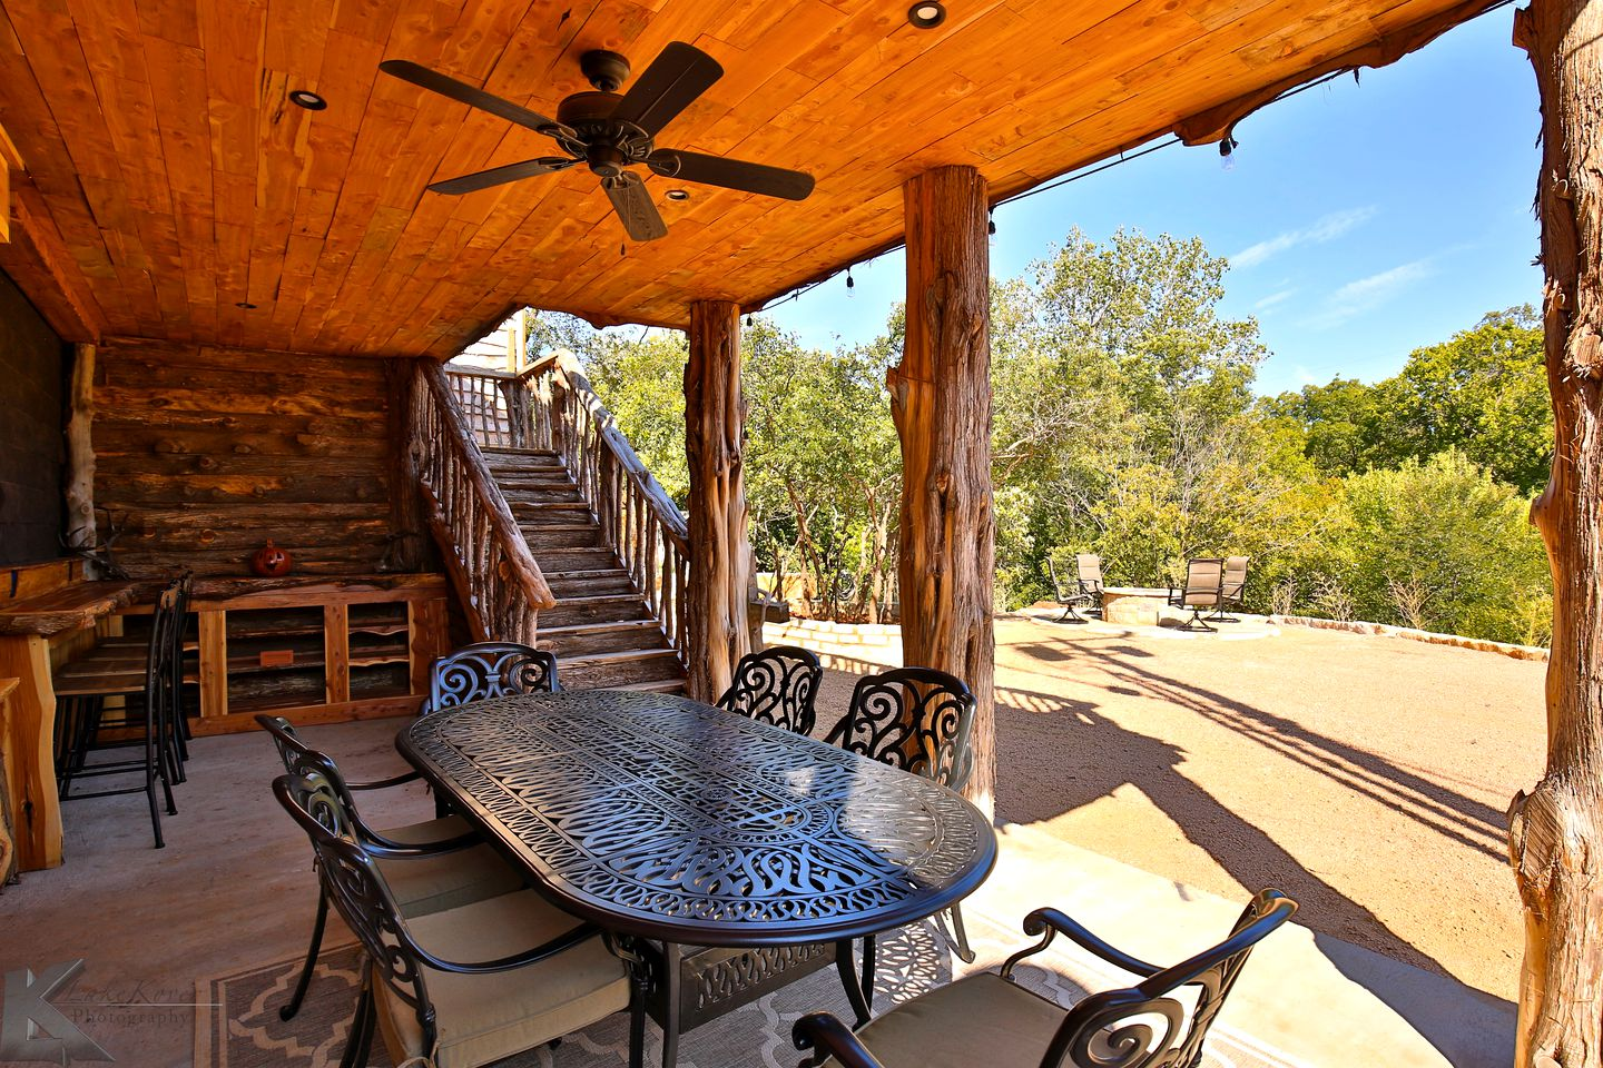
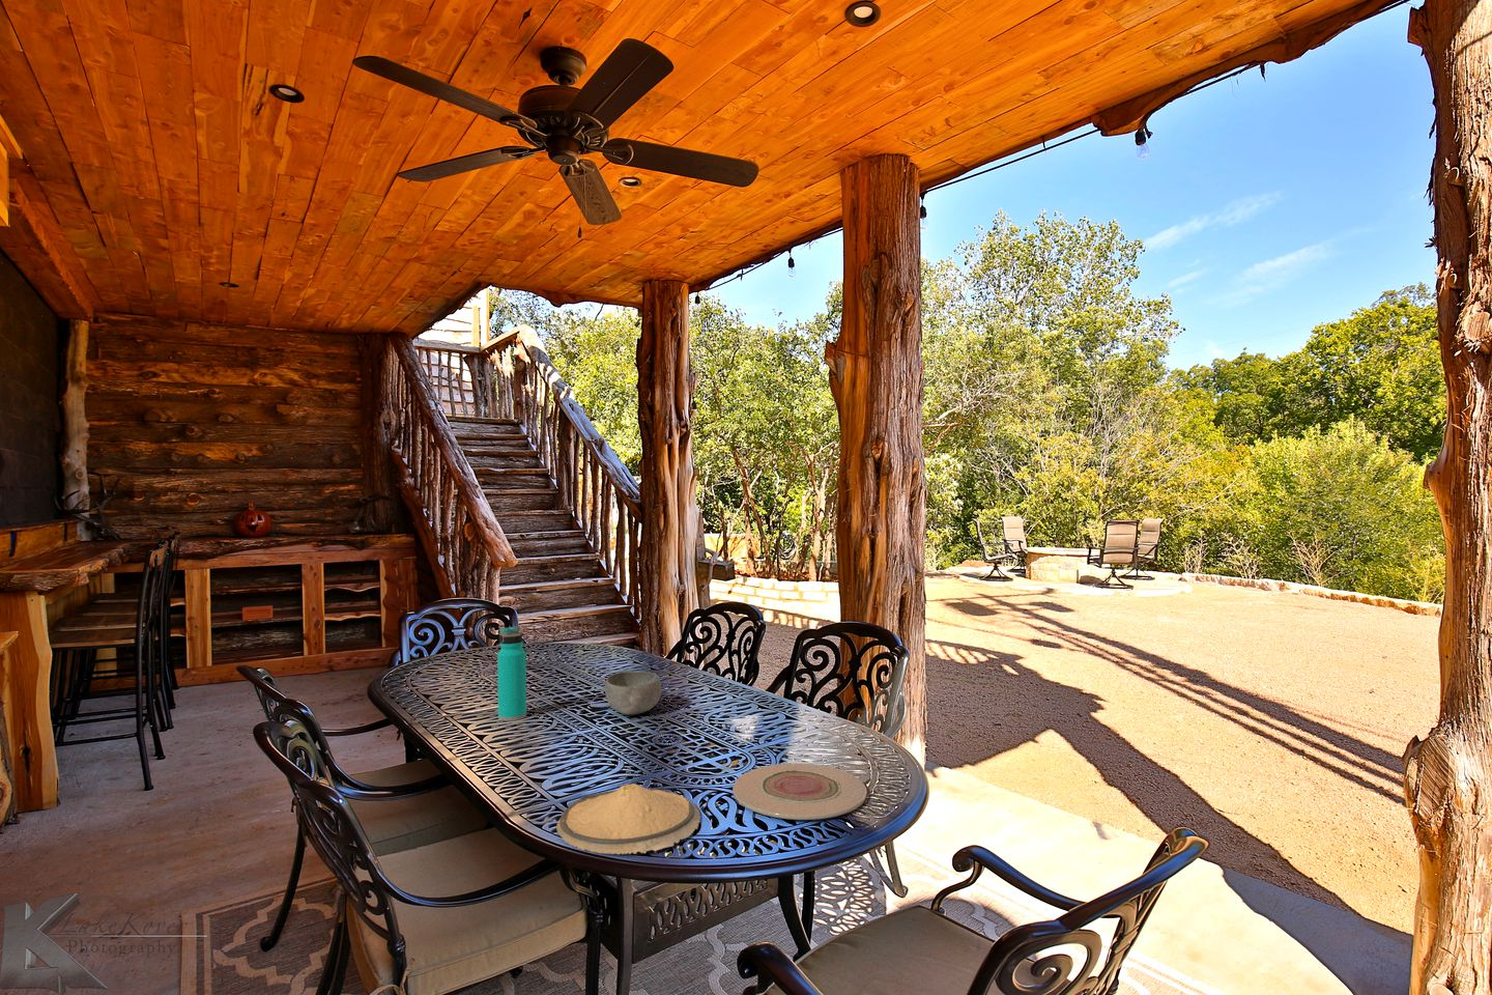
+ plate (631, 802)
+ plate (799, 787)
+ bowl (633, 694)
+ water bottle (512, 672)
